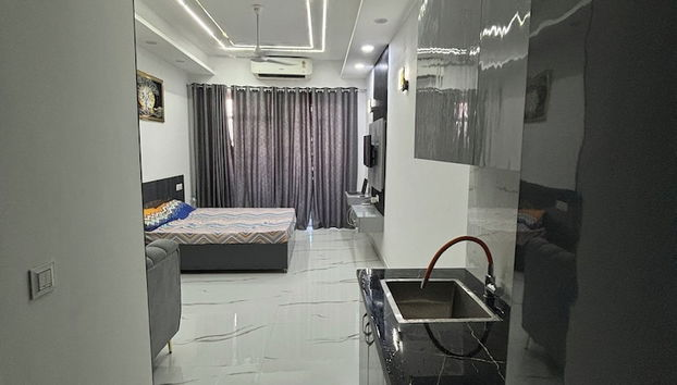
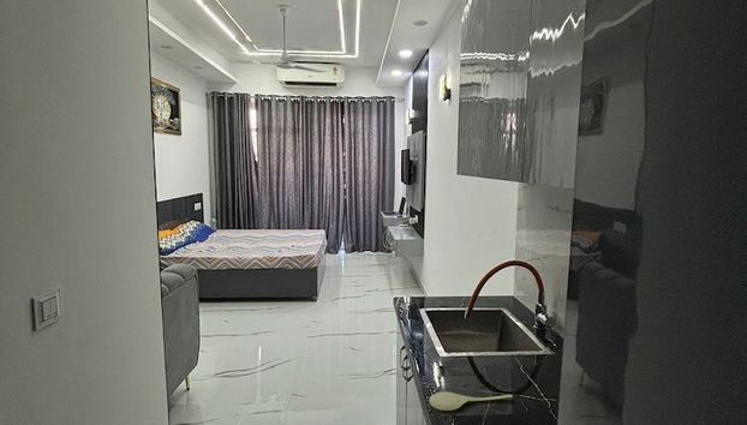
+ spoon (471, 399)
